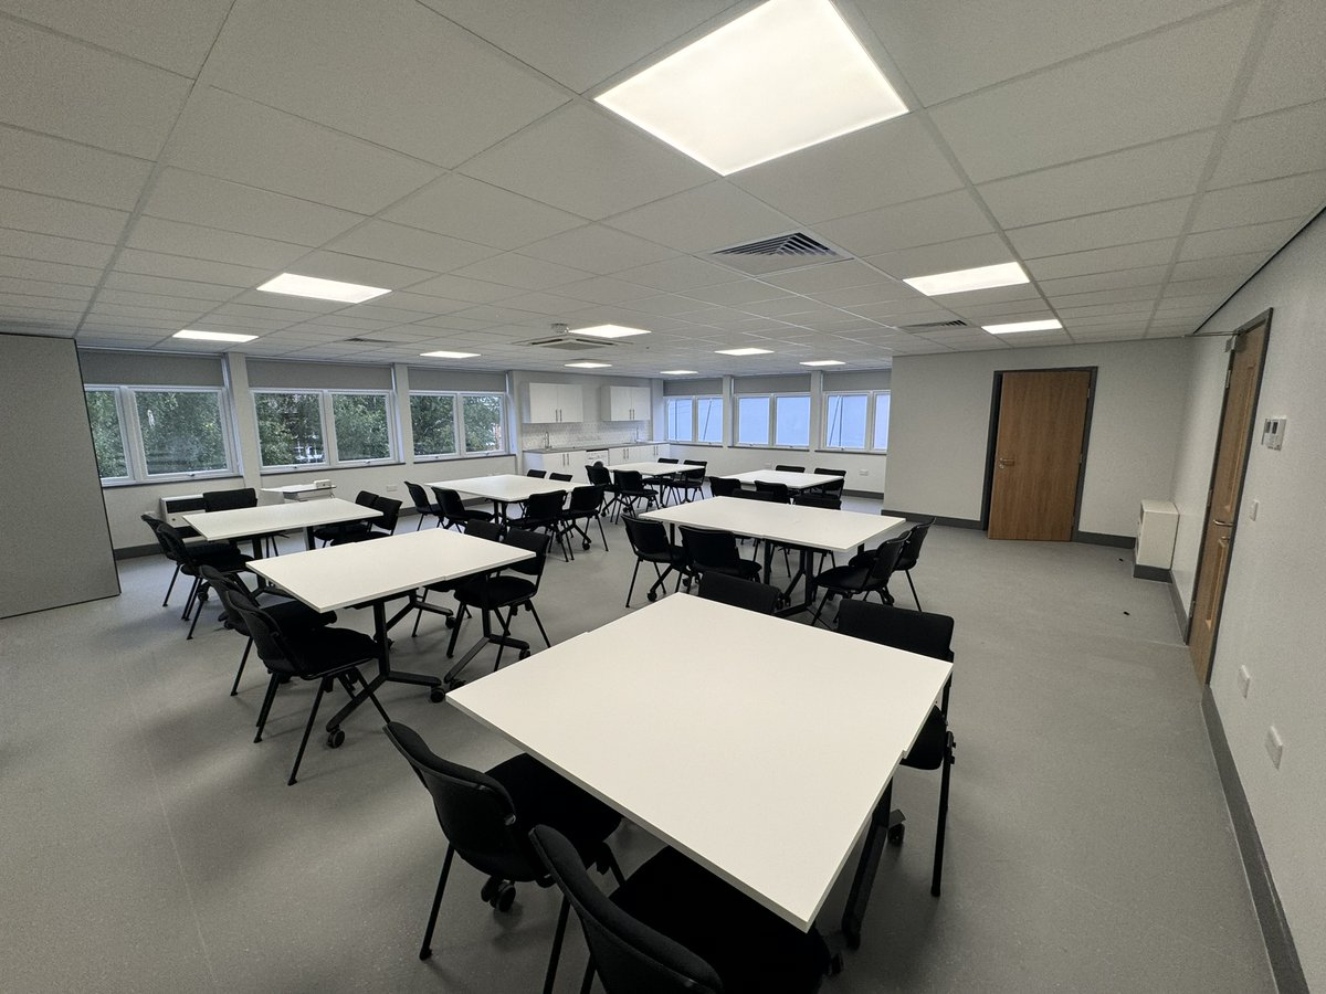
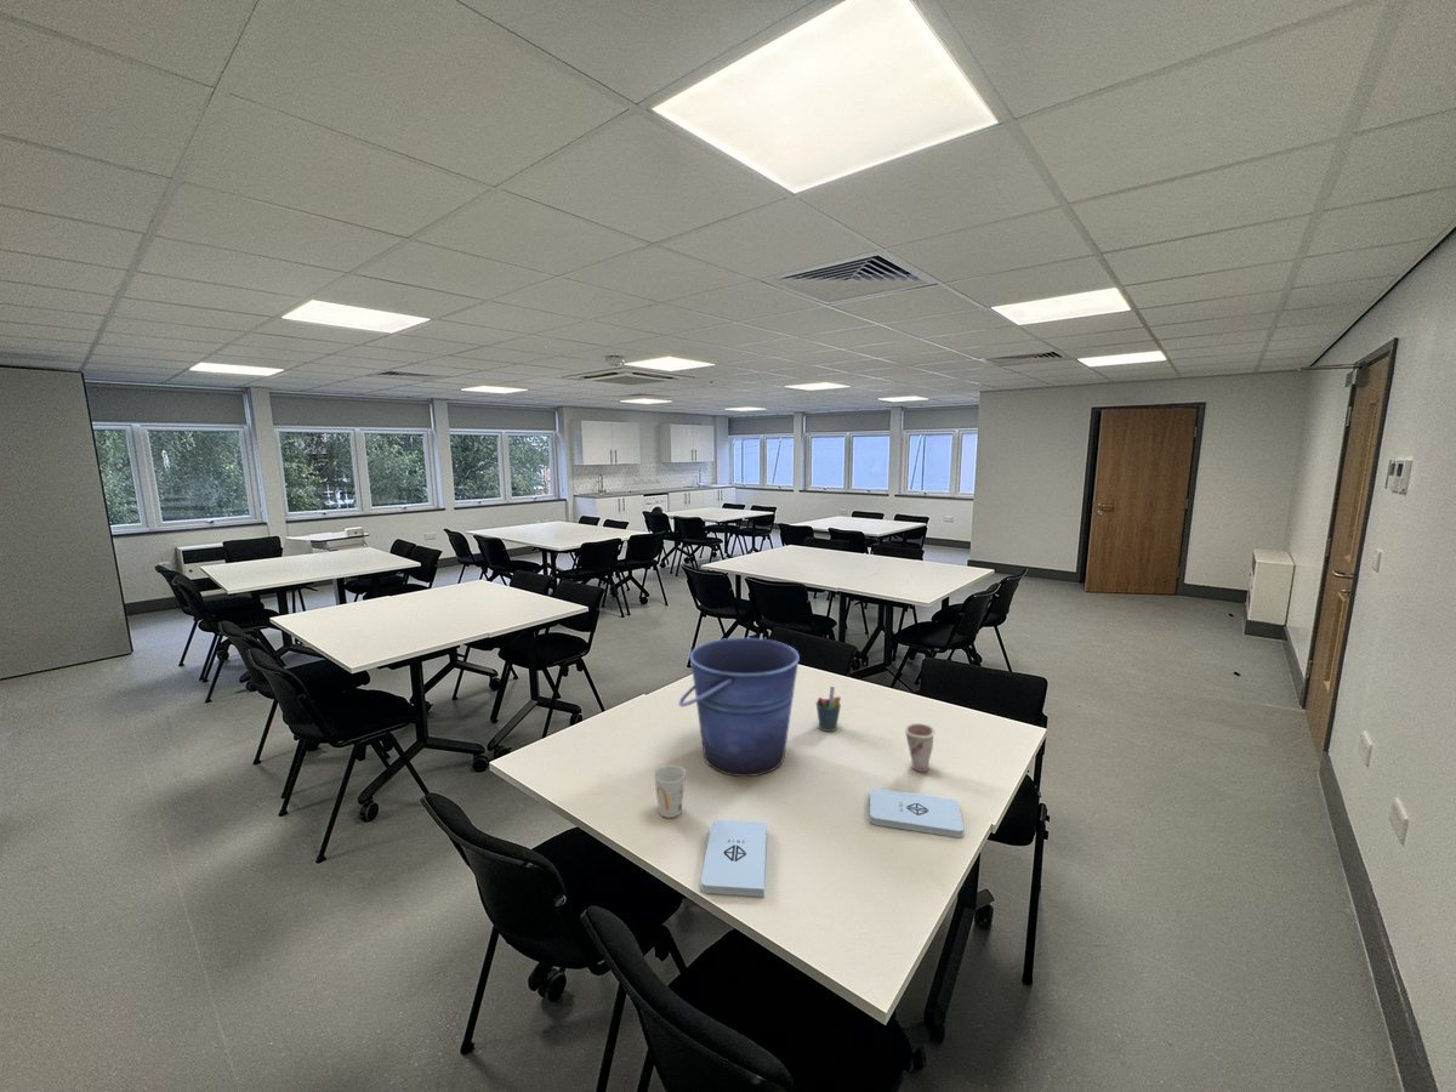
+ notepad (914, 811)
+ bucket (738, 704)
+ pen holder (827, 709)
+ notepad (735, 854)
+ cup (918, 749)
+ cup (670, 791)
